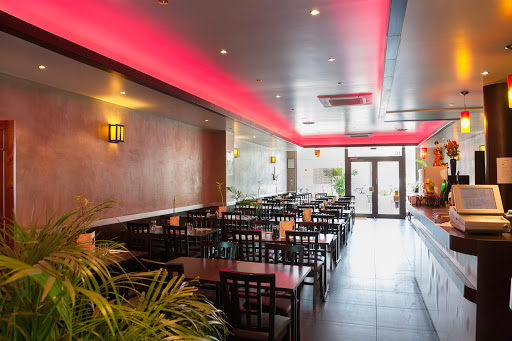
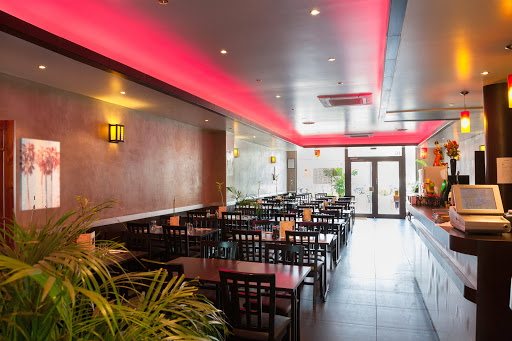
+ wall art (40, 174)
